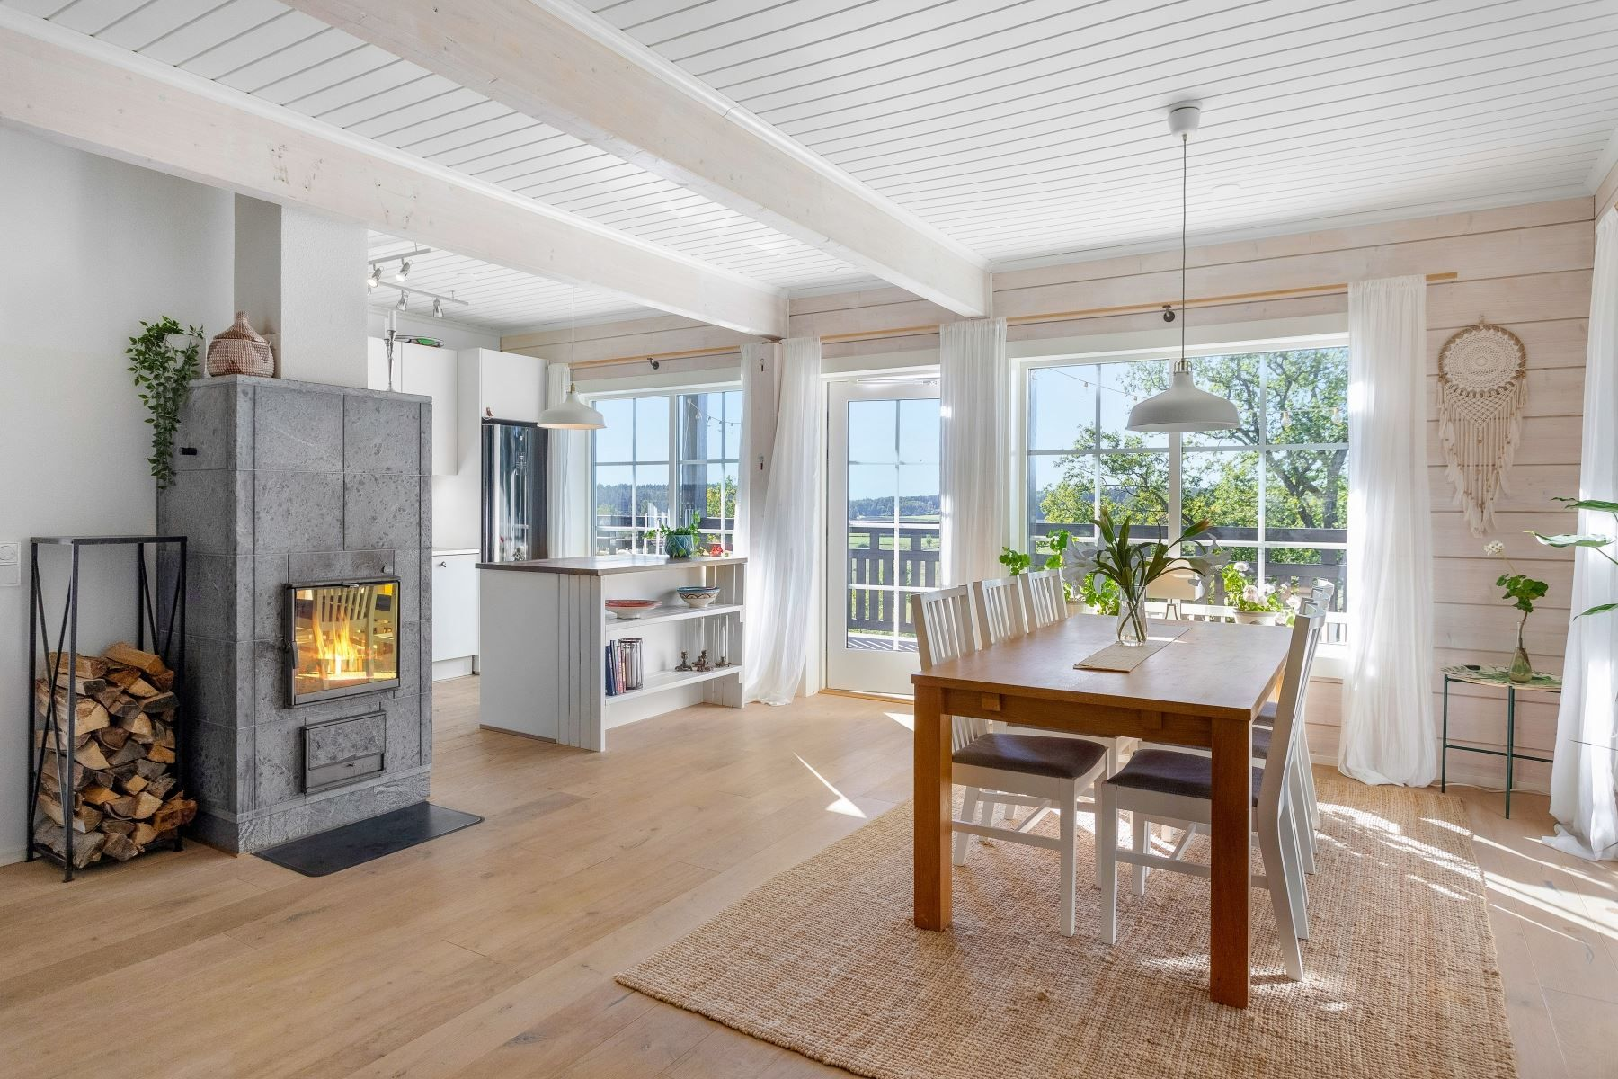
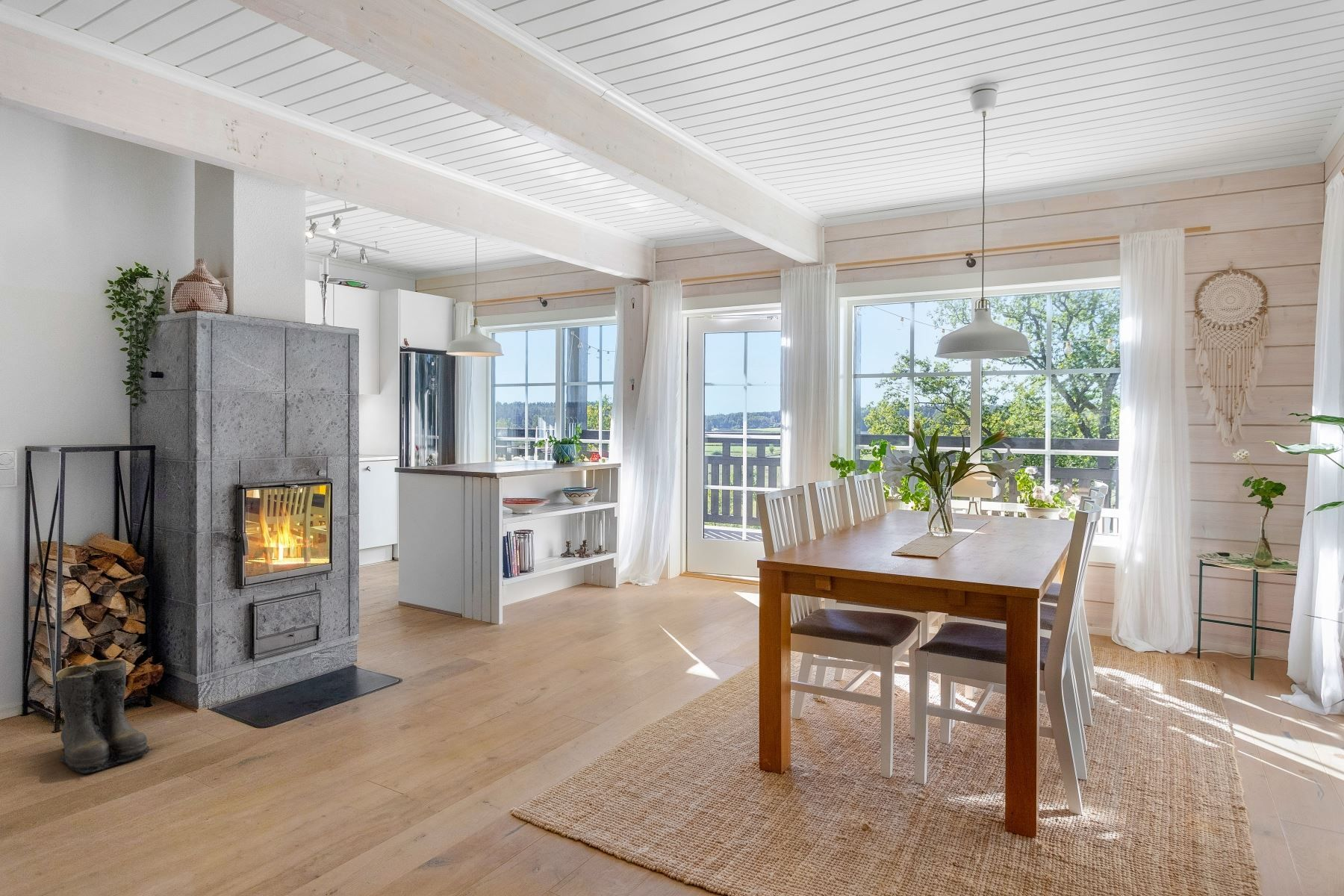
+ boots (100, 712)
